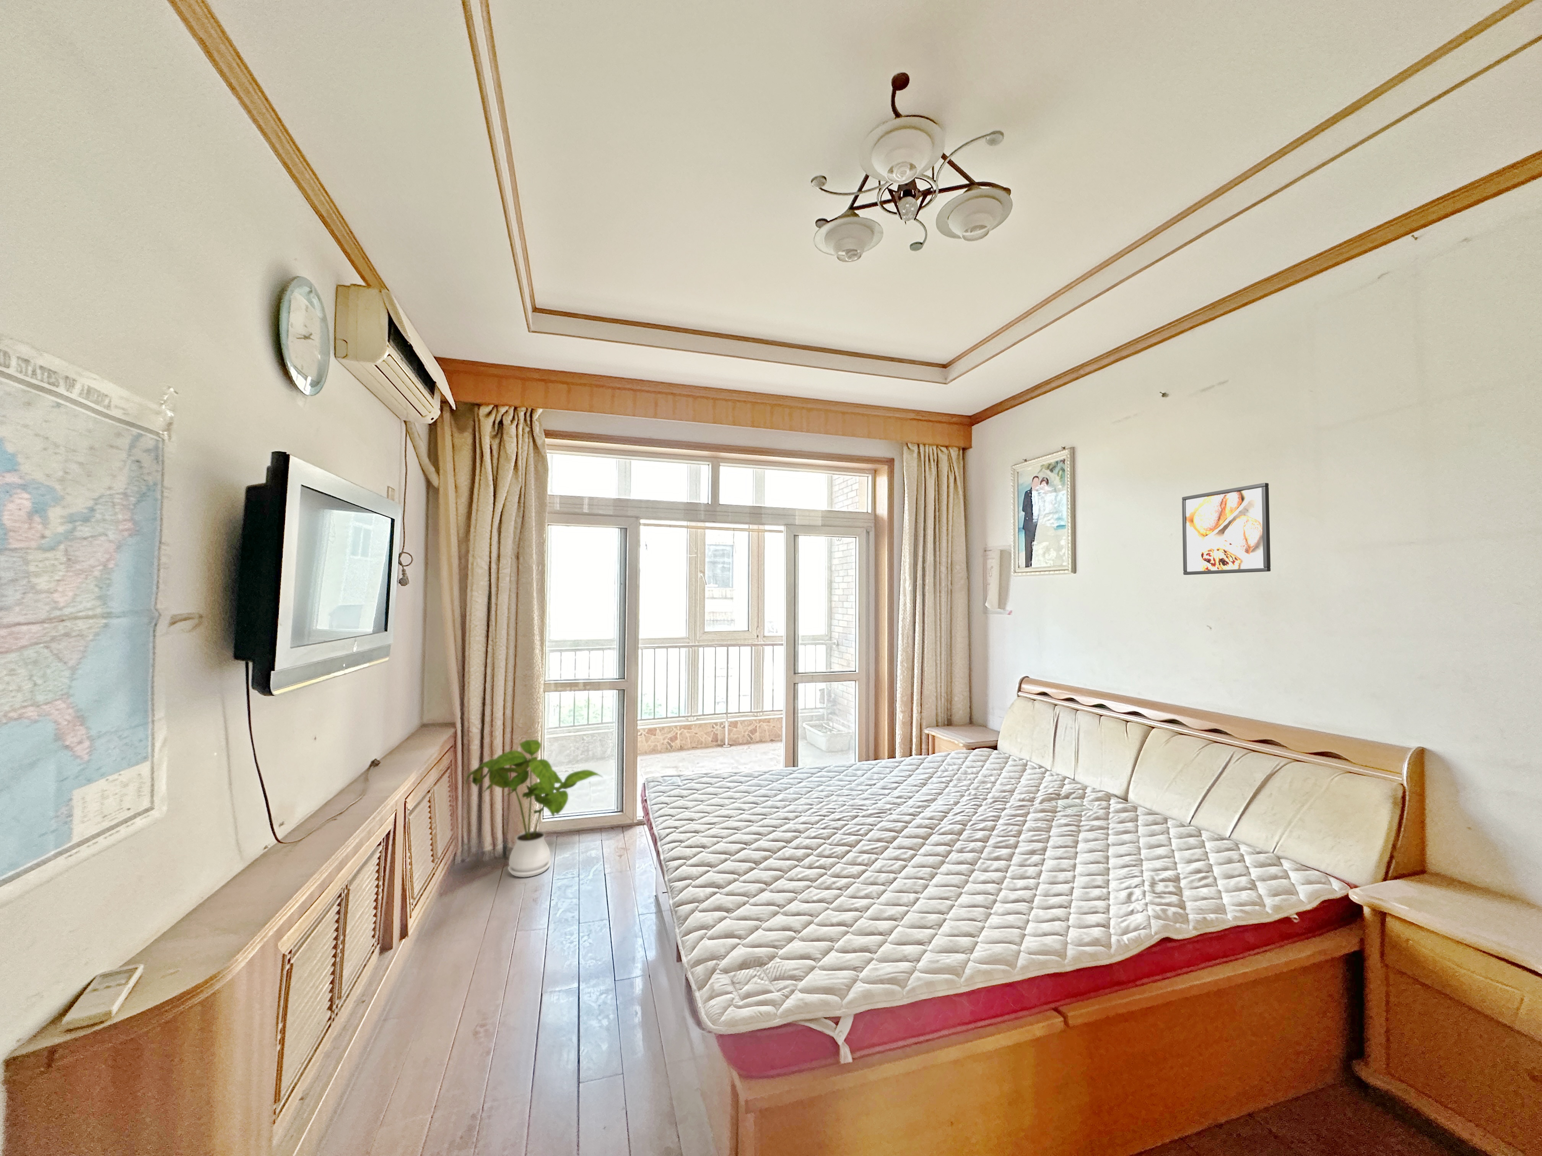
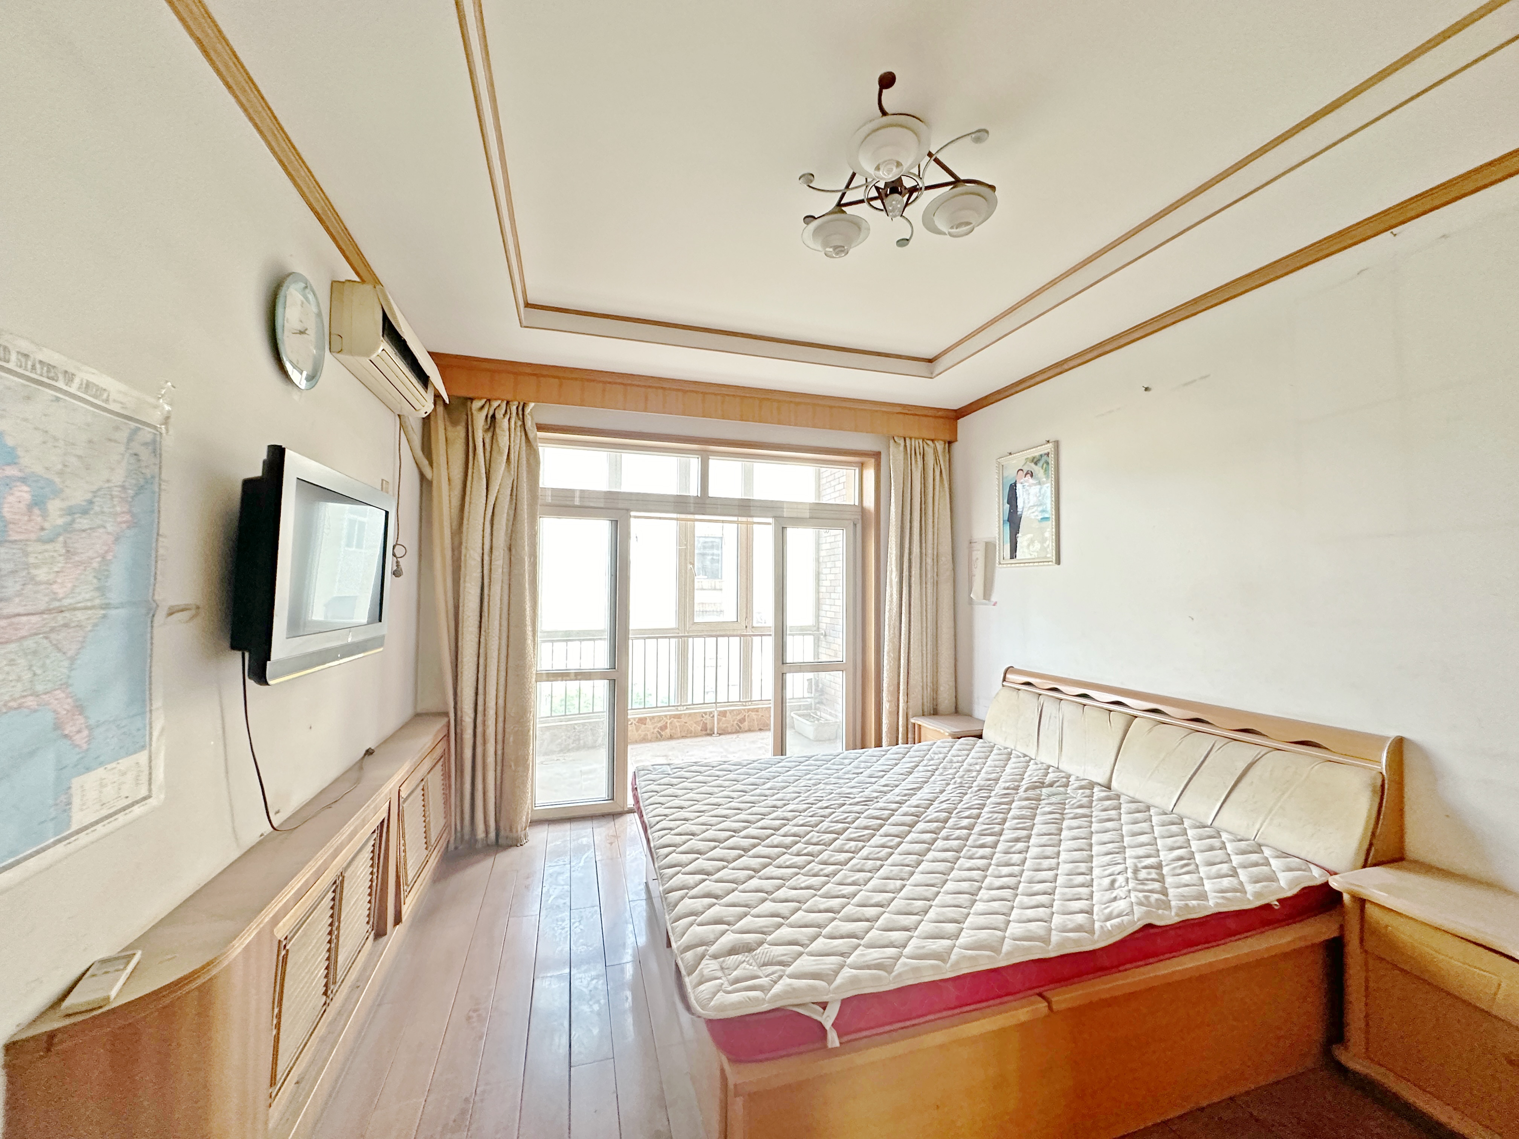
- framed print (1223, 532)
- house plant (535, 810)
